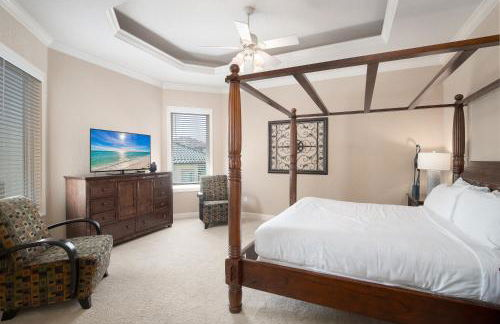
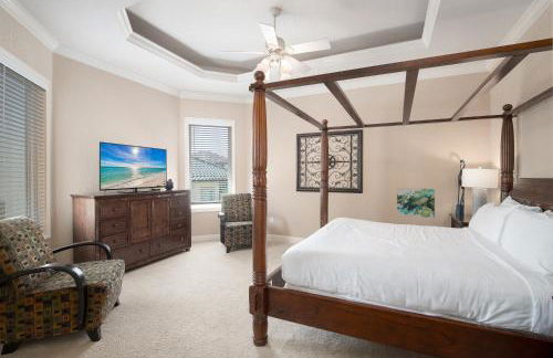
+ wall art (415, 202)
